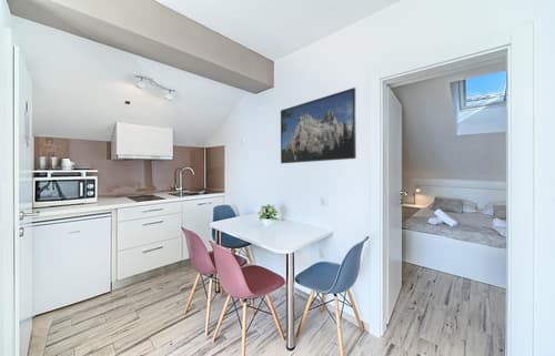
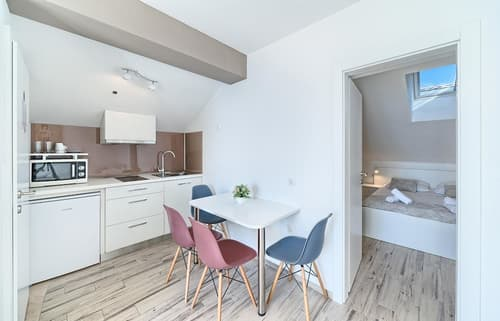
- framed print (312, 131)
